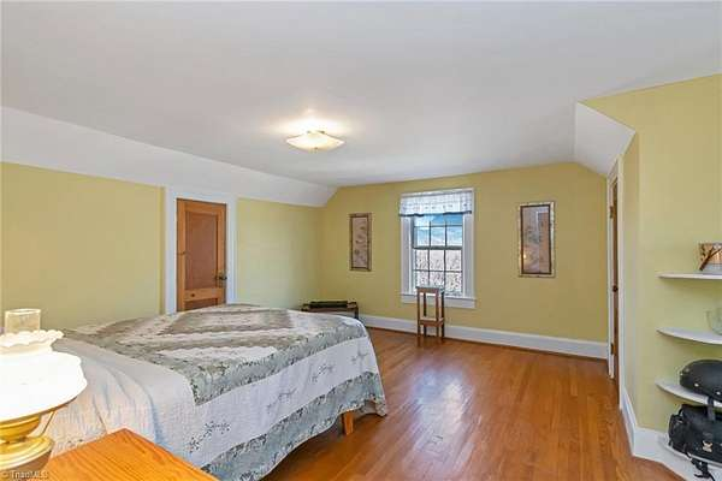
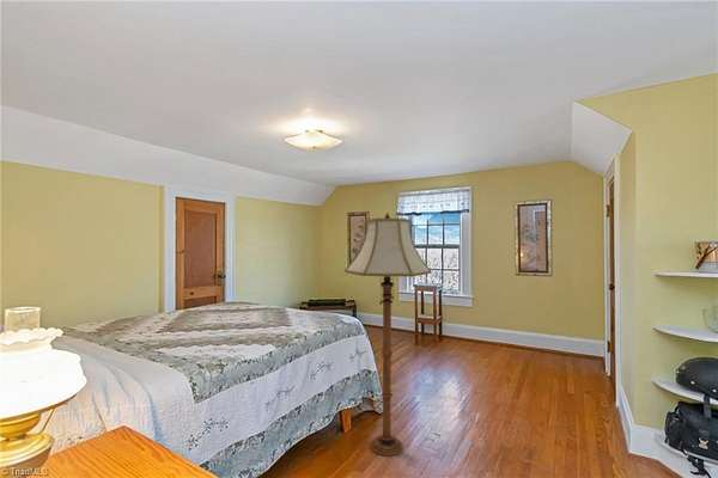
+ floor lamp (387, 329)
